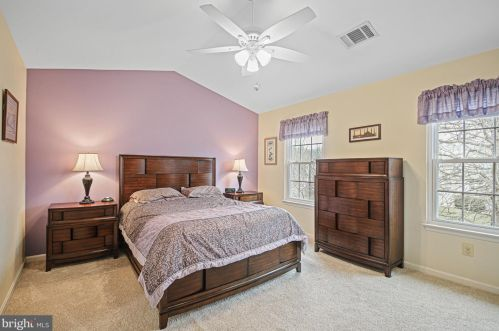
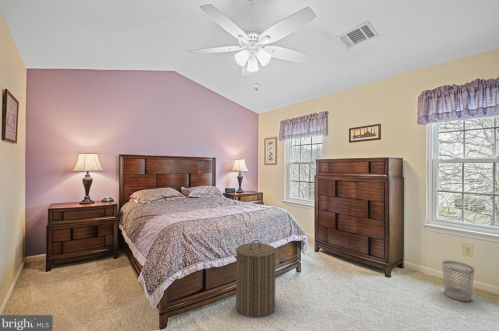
+ laundry hamper (255, 272)
+ wastebasket (457, 280)
